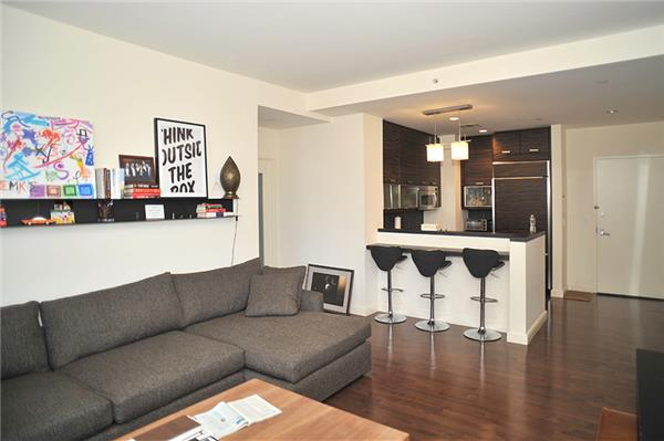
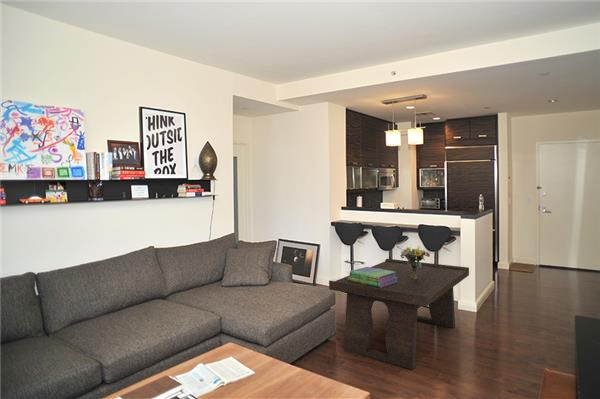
+ bouquet (413, 262)
+ stack of books (372, 276)
+ coffee table (403, 305)
